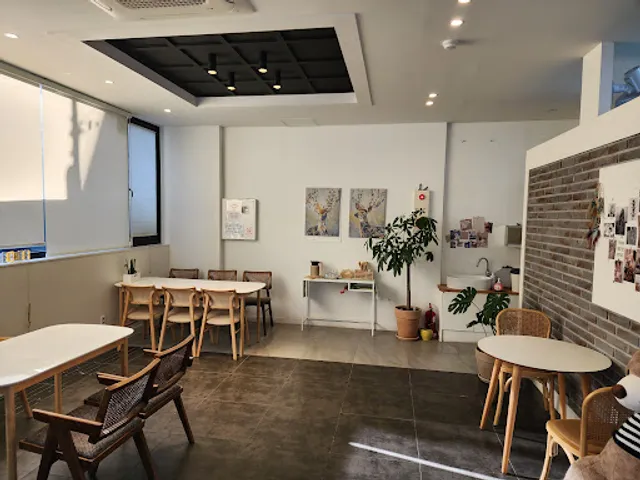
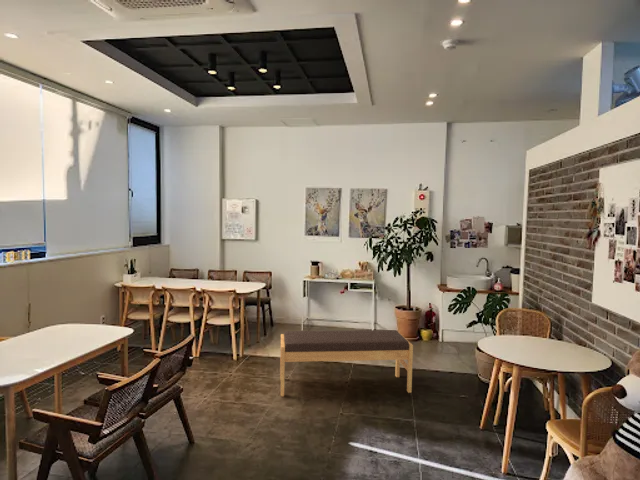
+ bench (344, 360)
